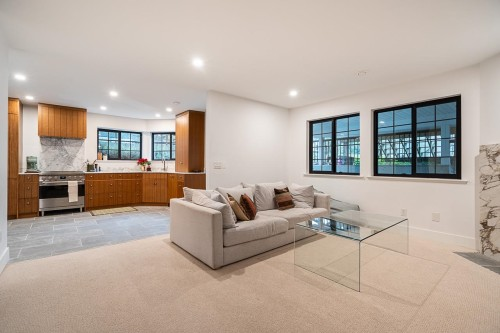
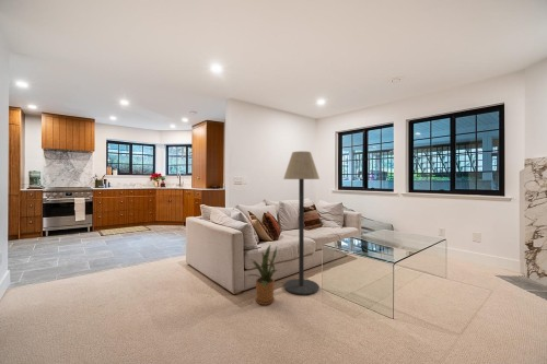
+ floor lamp (301, 220)
+ house plant (261, 273)
